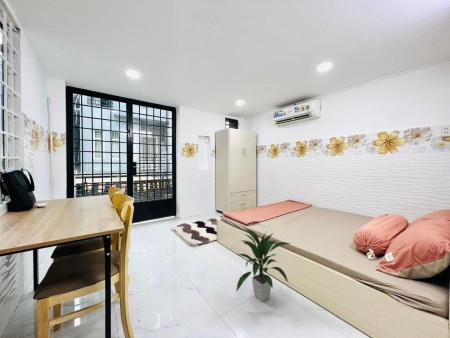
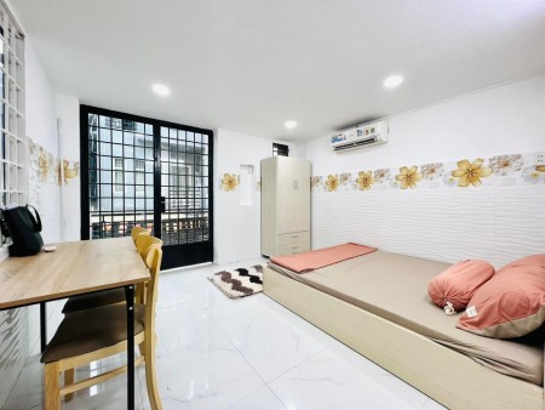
- indoor plant (259, 262)
